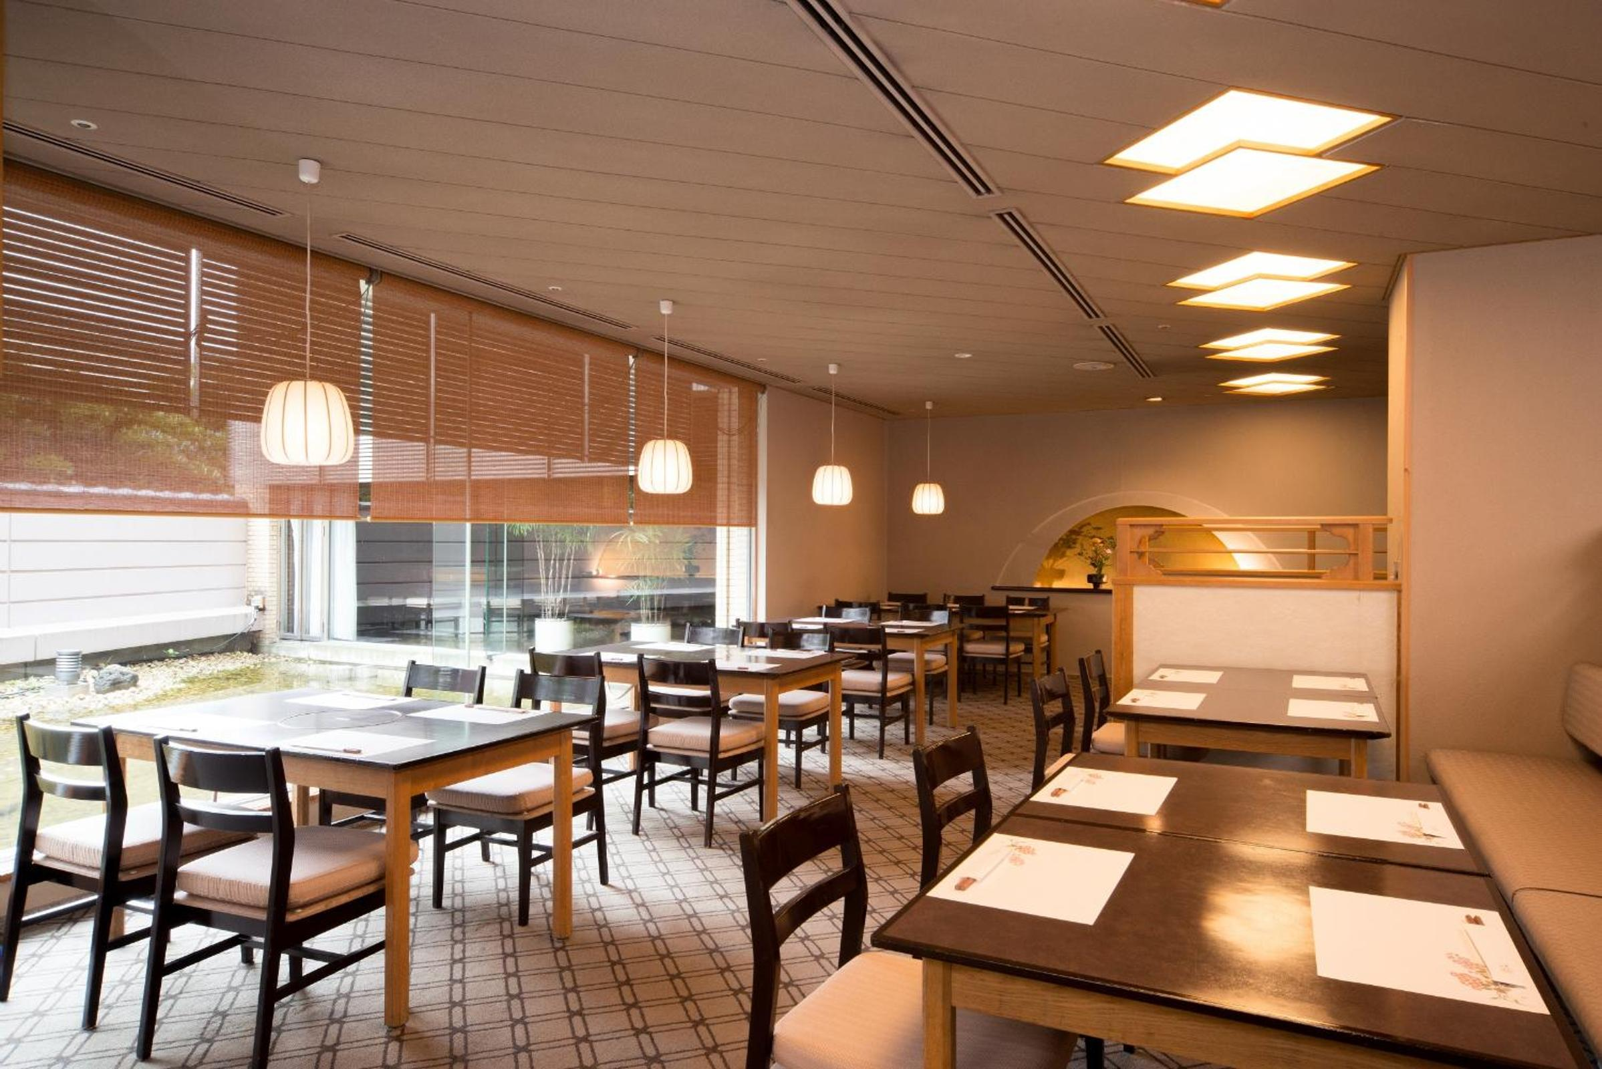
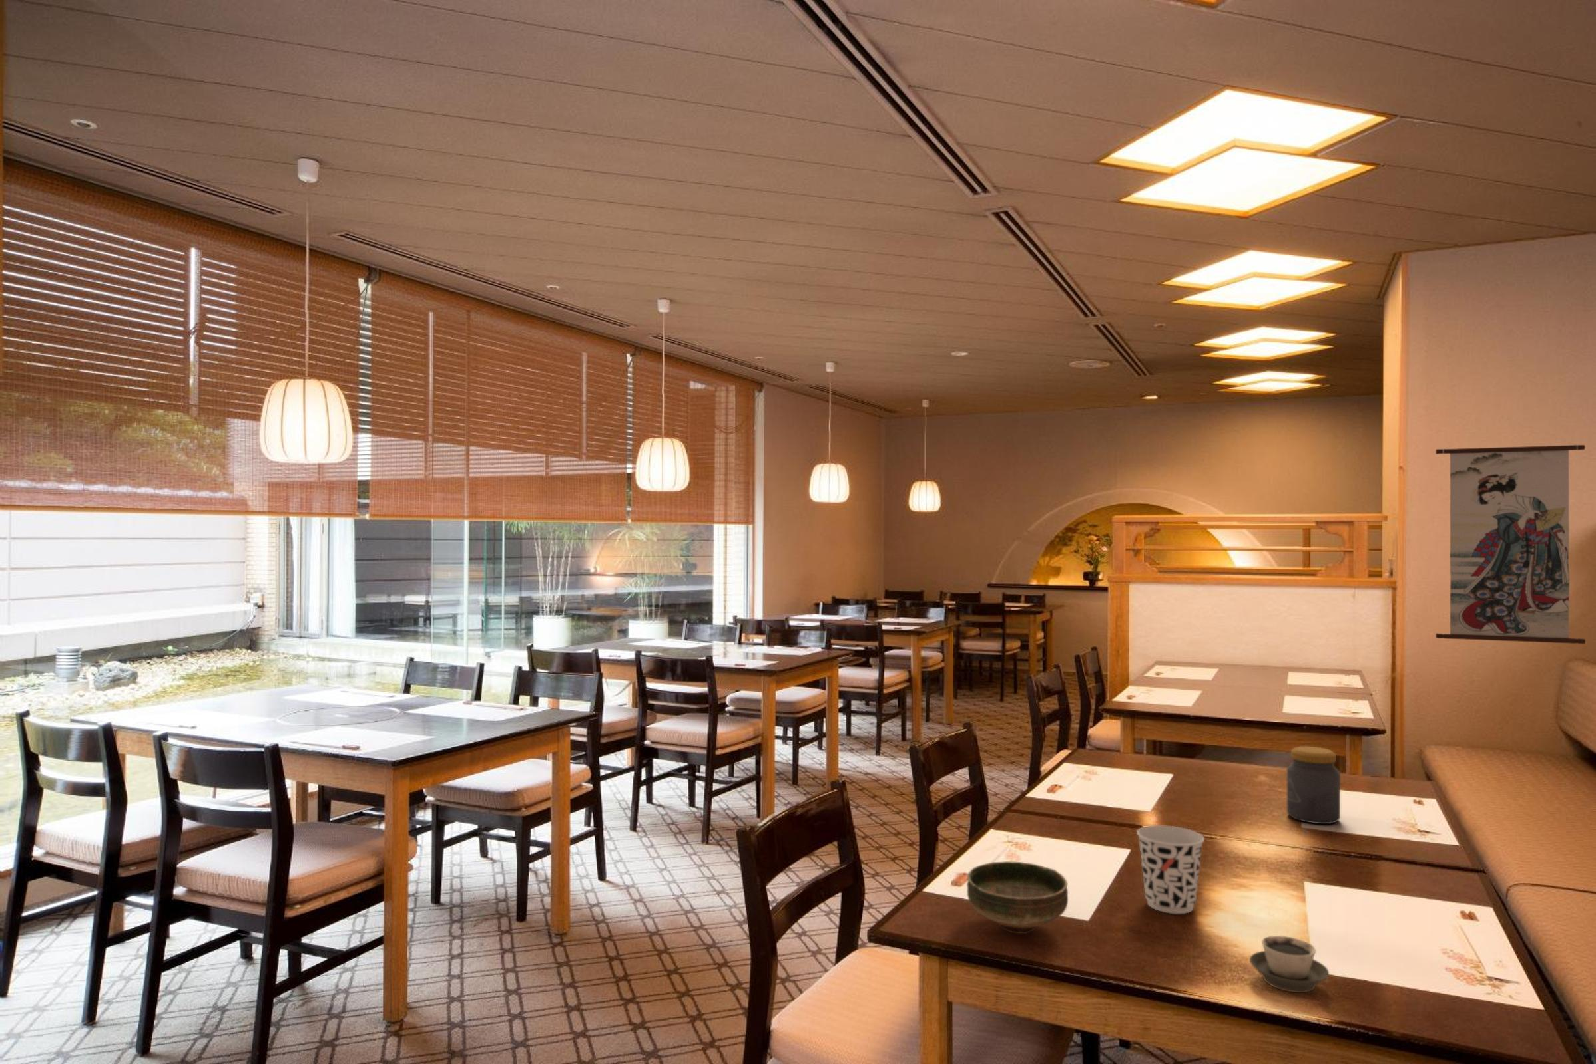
+ wall scroll (1508, 530)
+ jar (1313, 784)
+ cup (1169, 869)
+ bowl (1017, 901)
+ cup (1288, 963)
